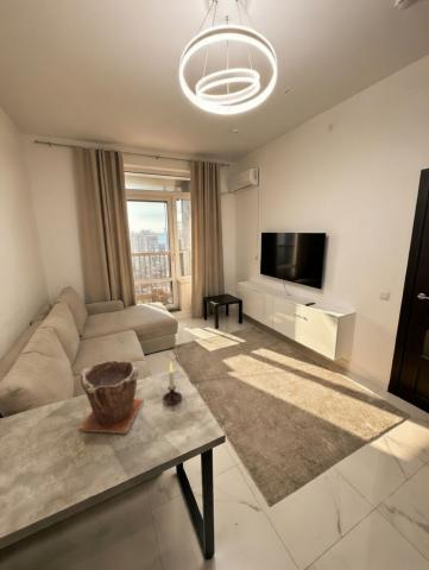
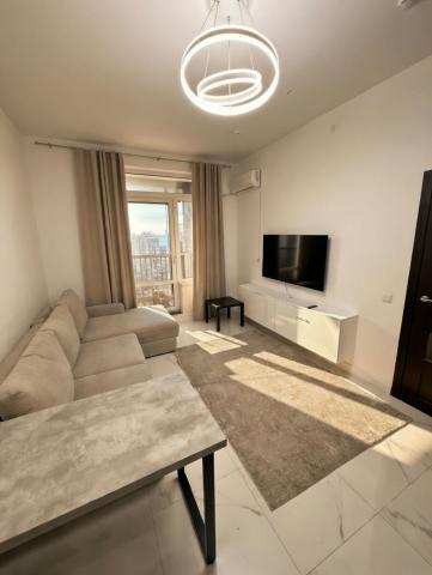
- plant pot (111, 392)
- candle (171, 381)
